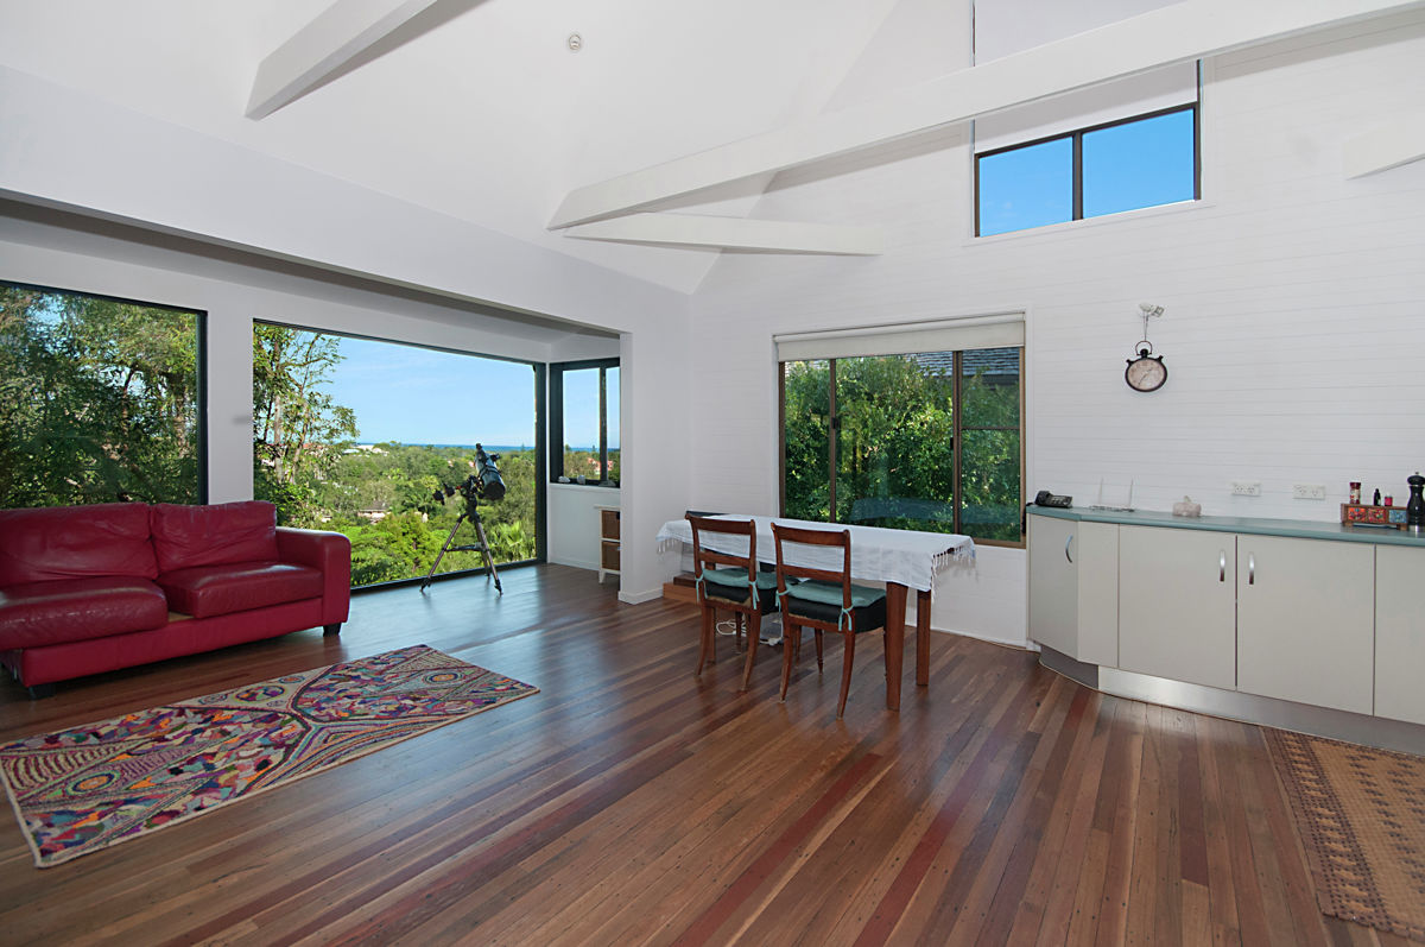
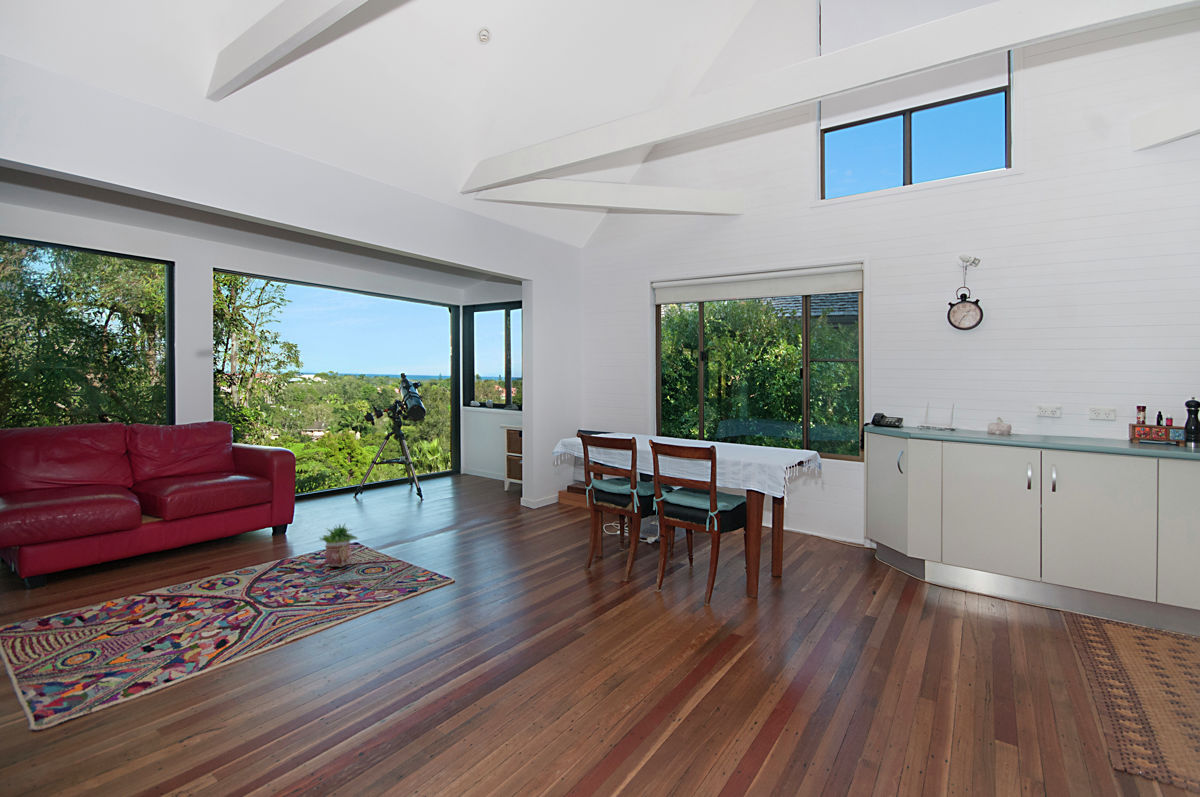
+ potted plant (337, 544)
